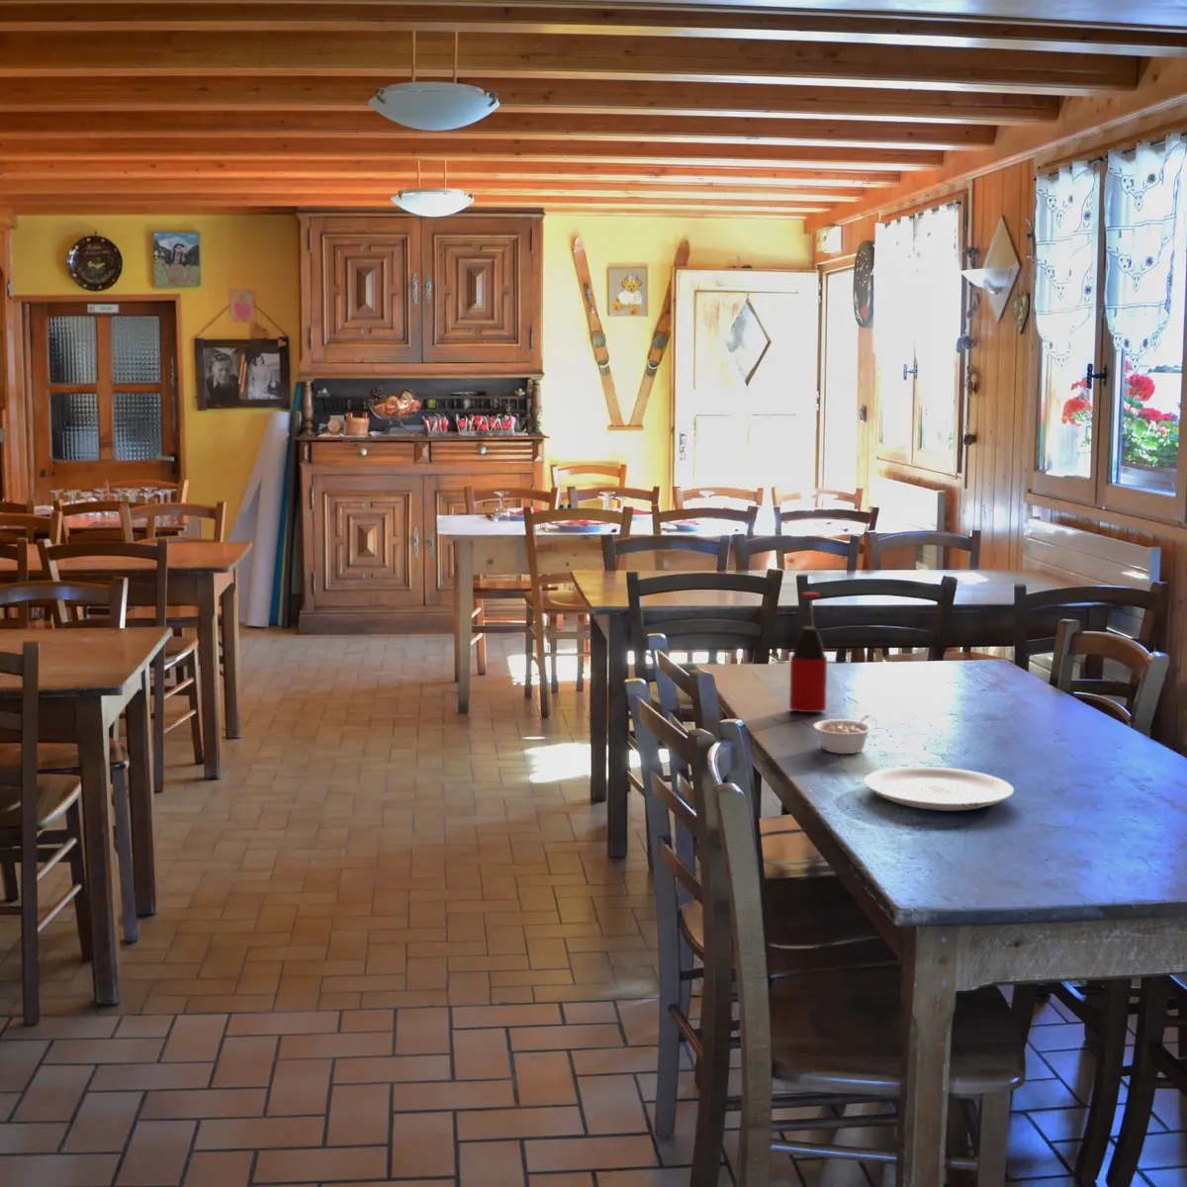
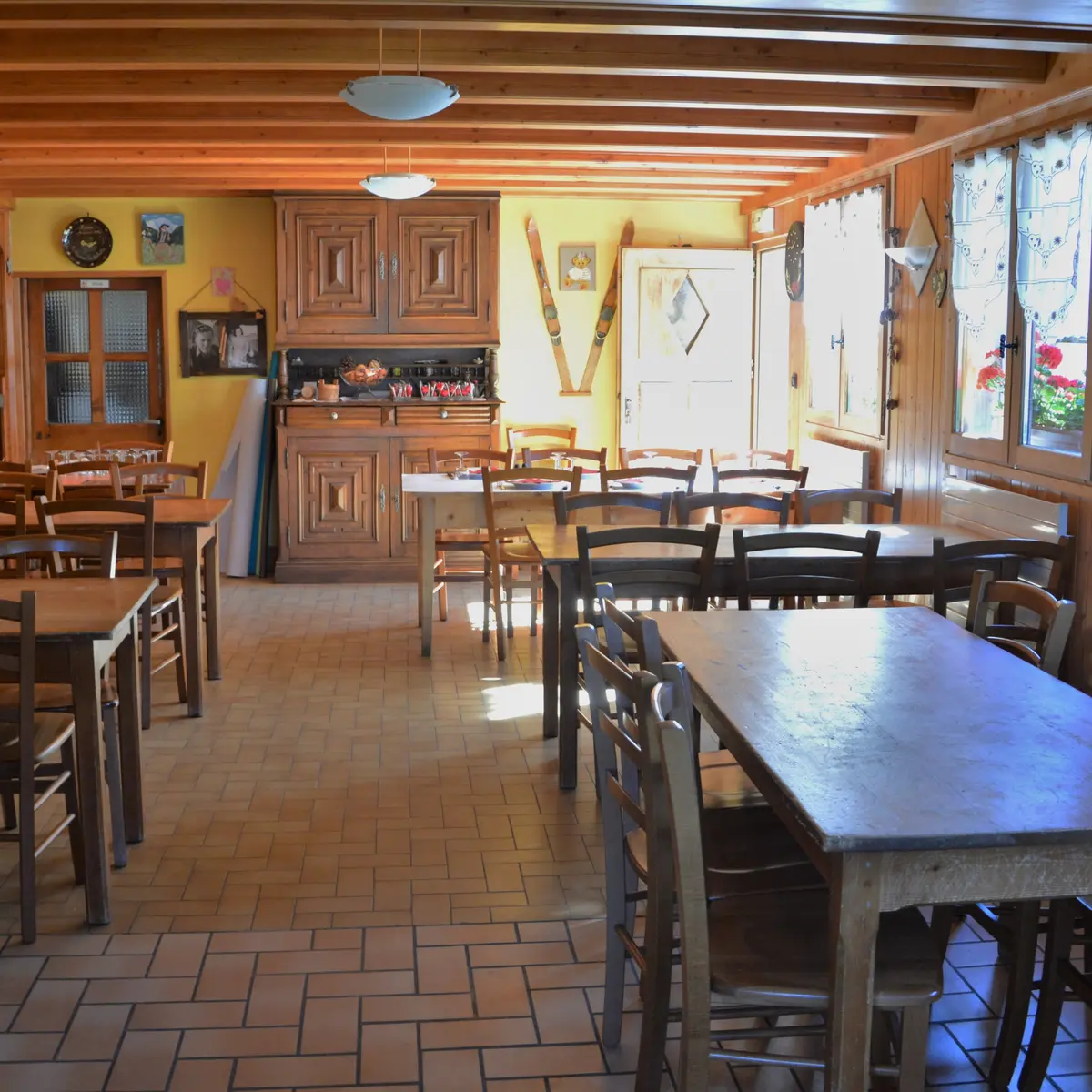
- bottle (808, 652)
- plate (937, 789)
- legume (841, 734)
